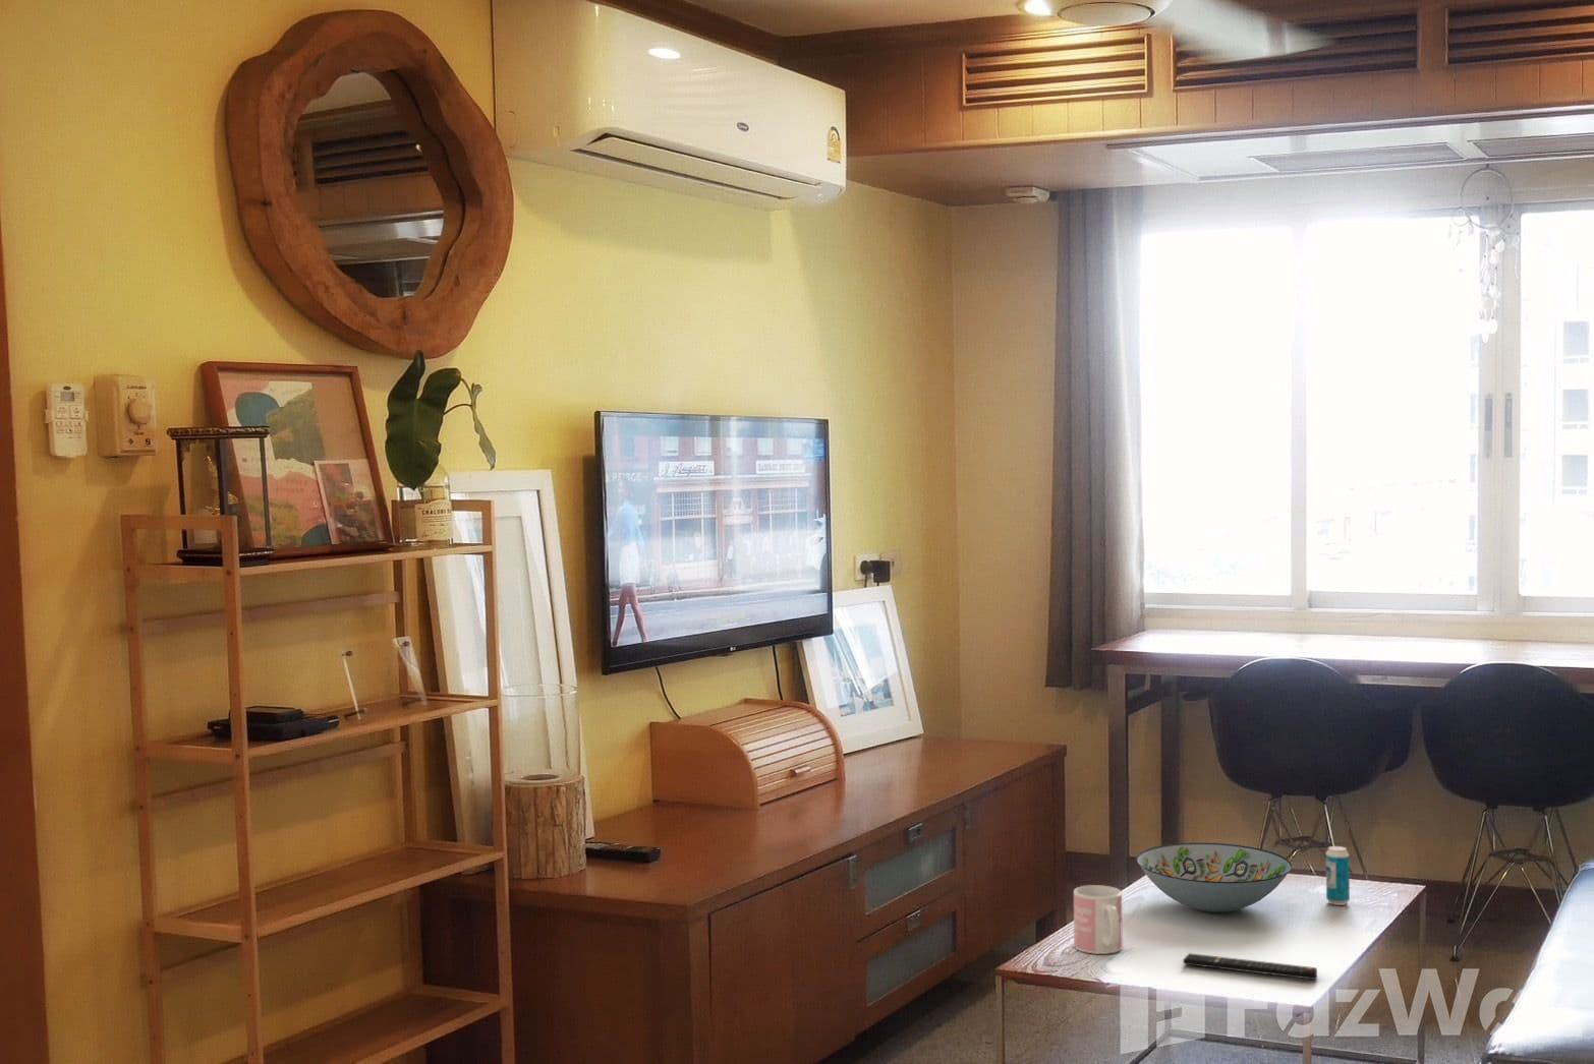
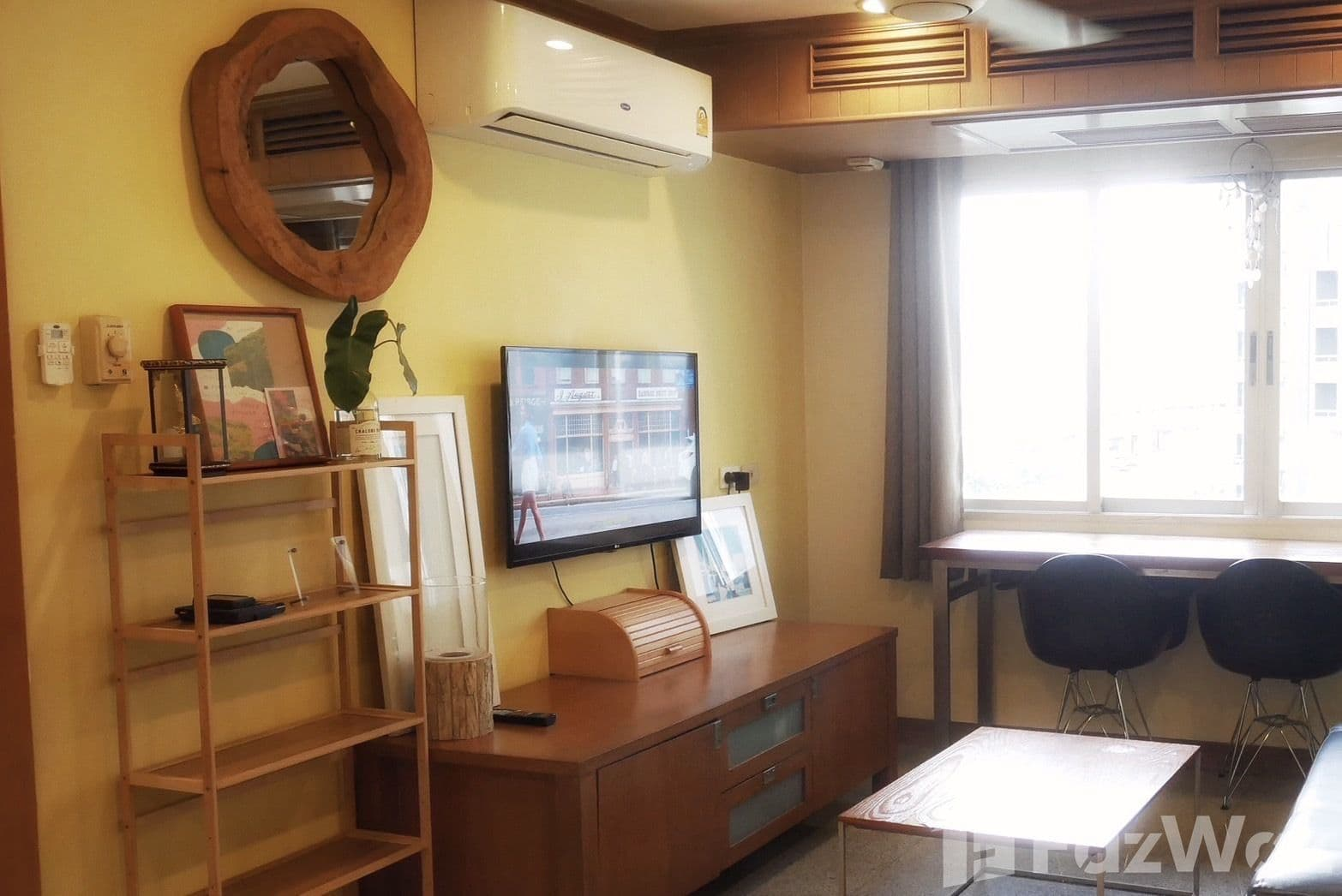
- beverage can (1337, 875)
- decorative bowl (1213, 884)
- mug (1101, 920)
- remote control (1250, 967)
